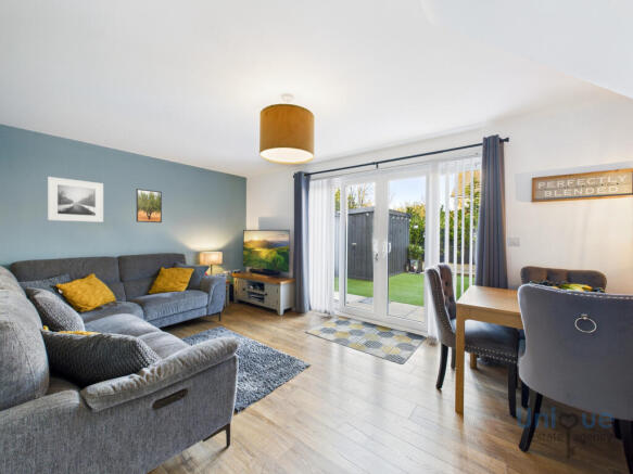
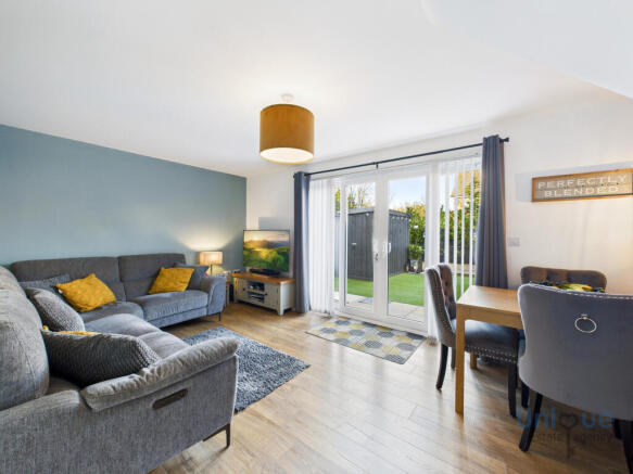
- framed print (149, 206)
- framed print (77, 201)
